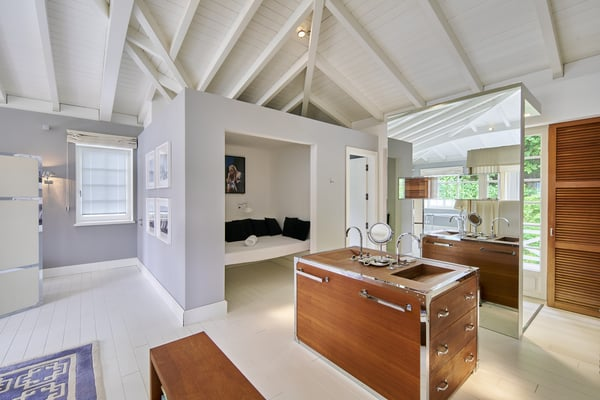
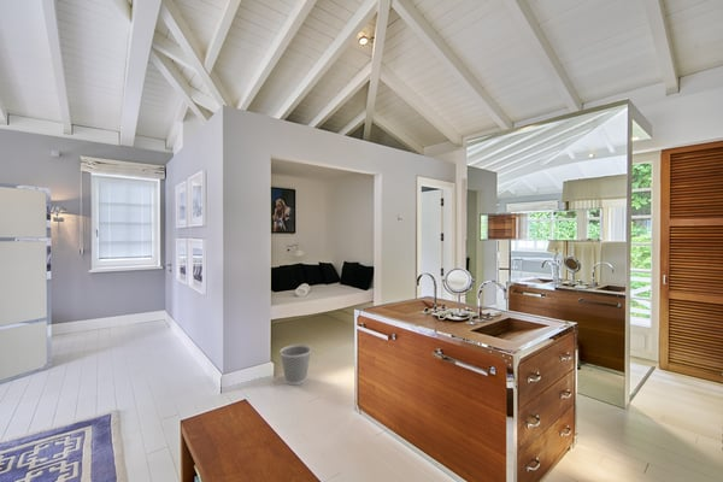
+ wastebasket (295, 364)
